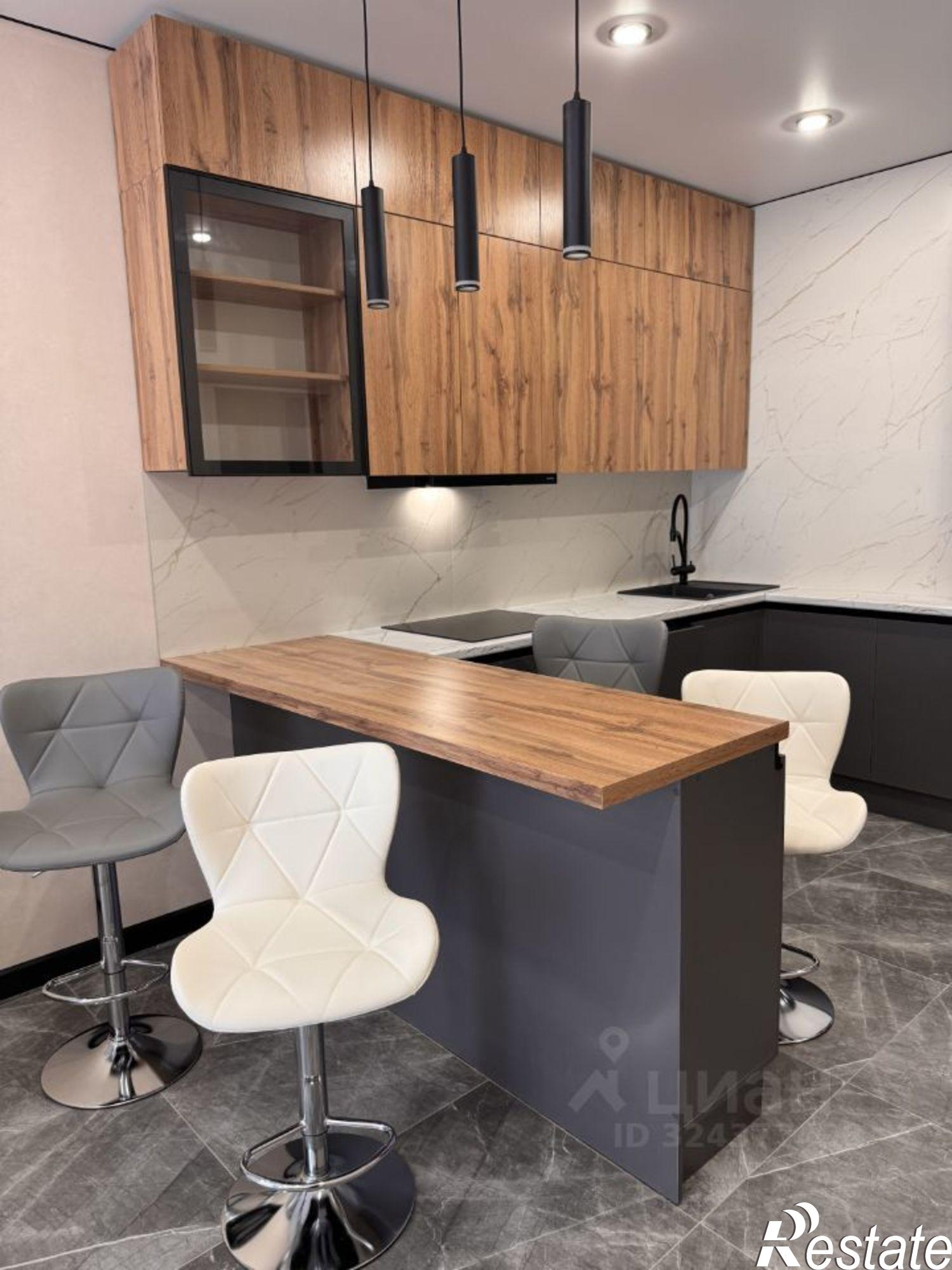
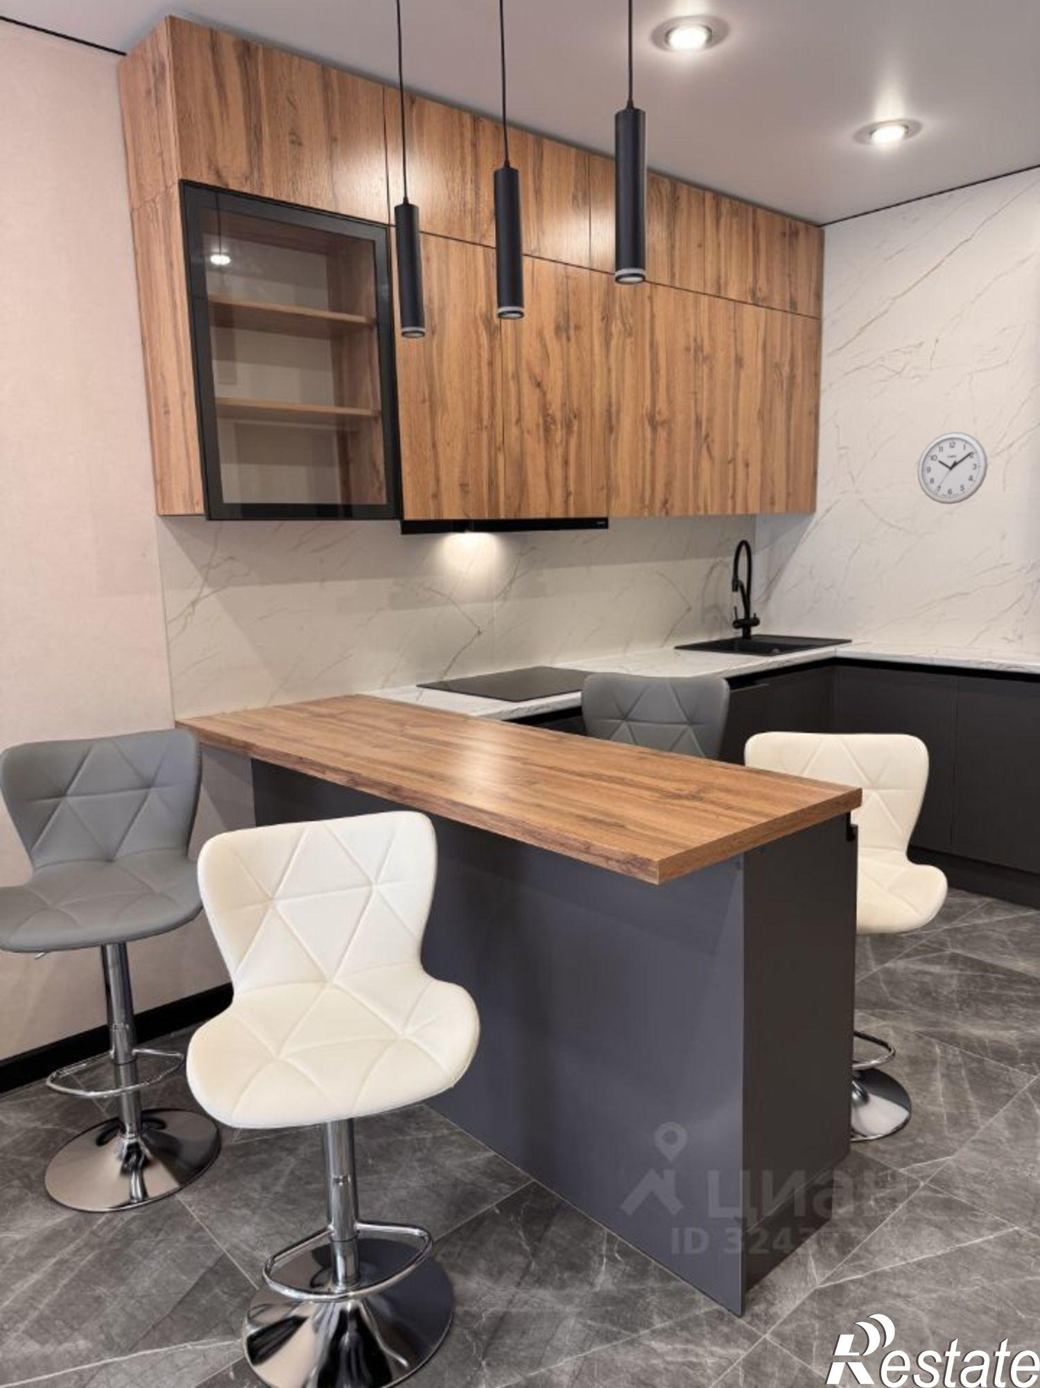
+ wall clock (950, 468)
